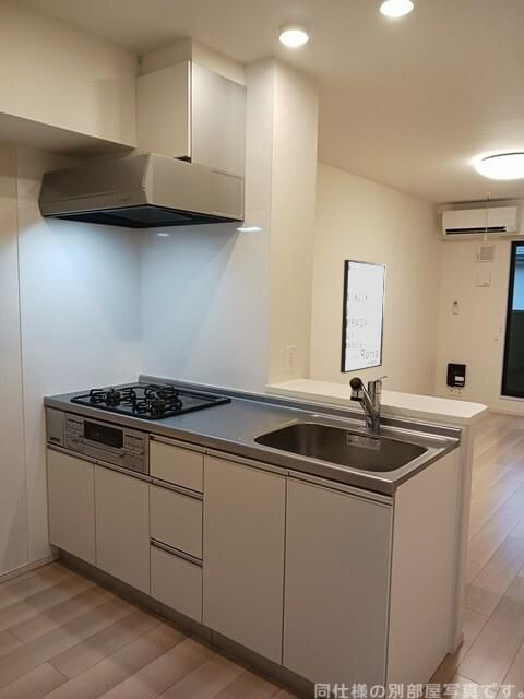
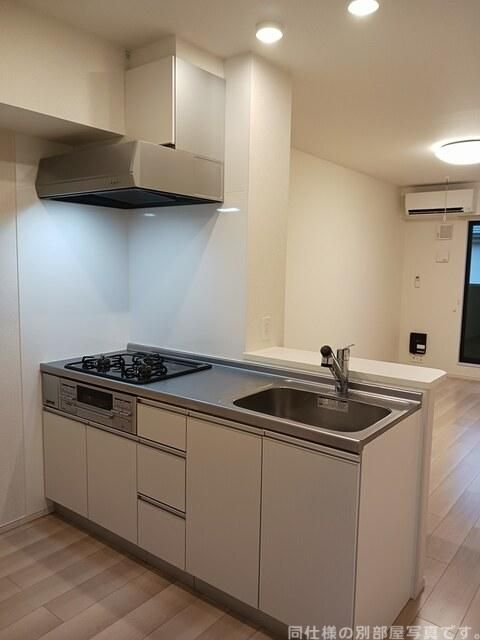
- wall art (364, 316)
